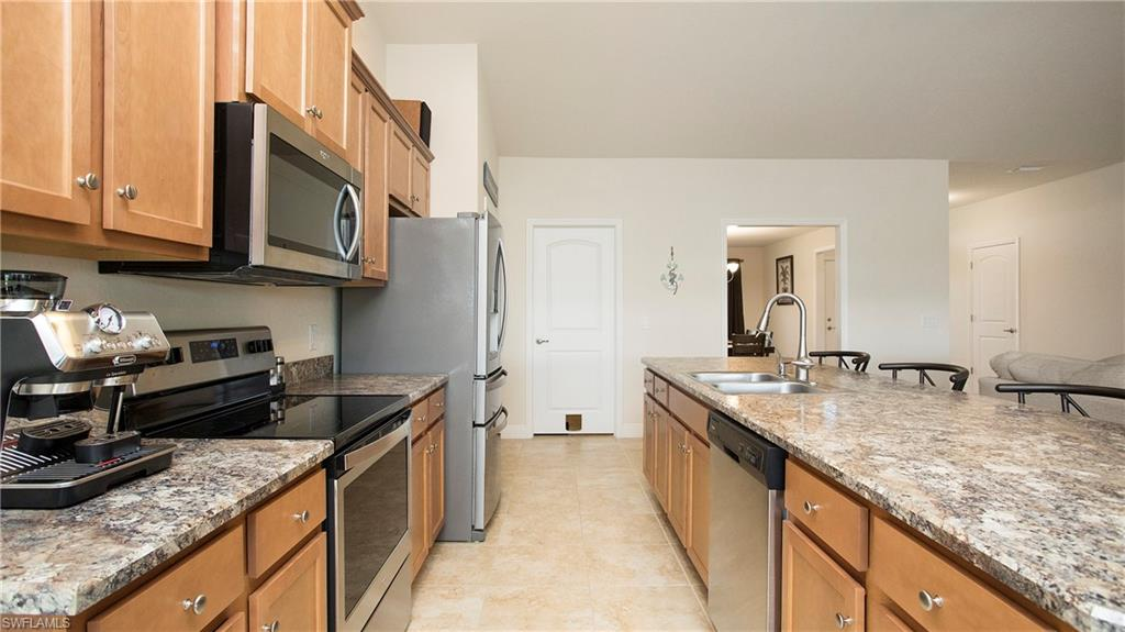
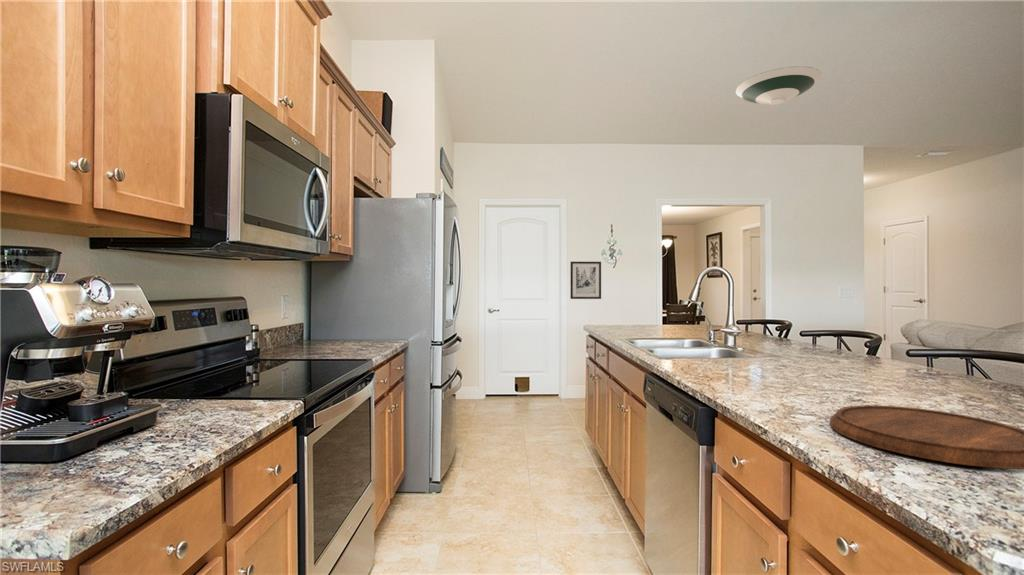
+ cutting board (929, 430)
+ wall art (585, 280)
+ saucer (776, 93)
